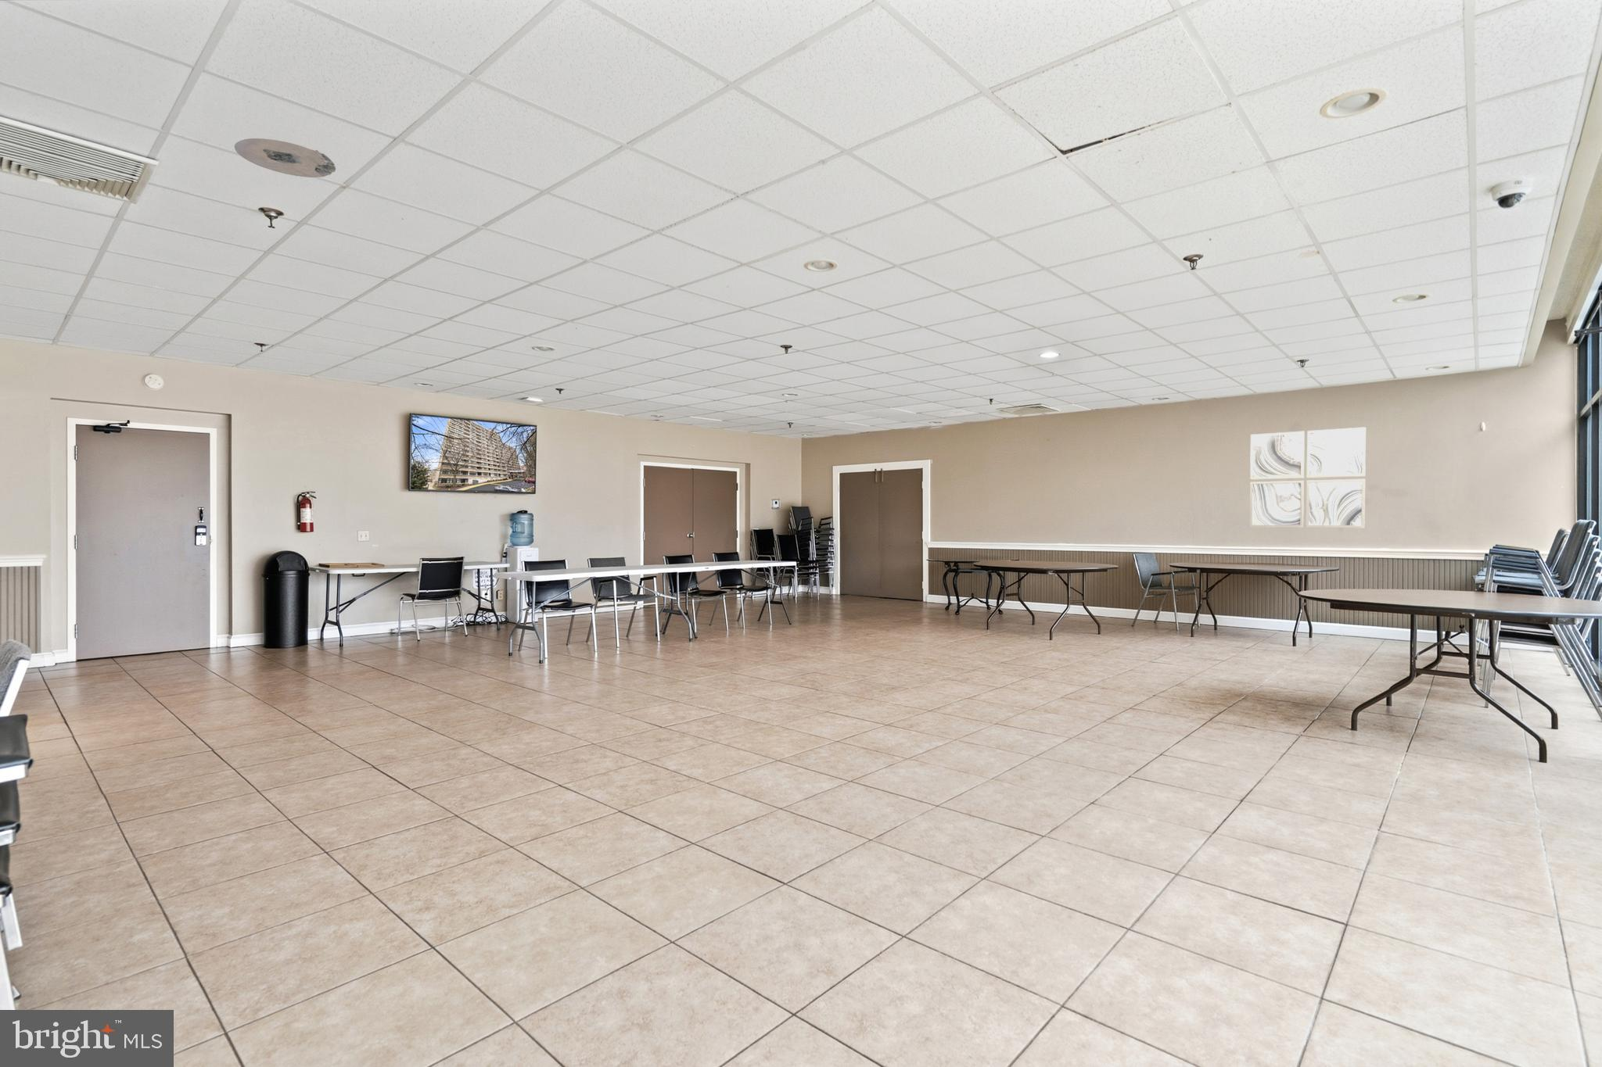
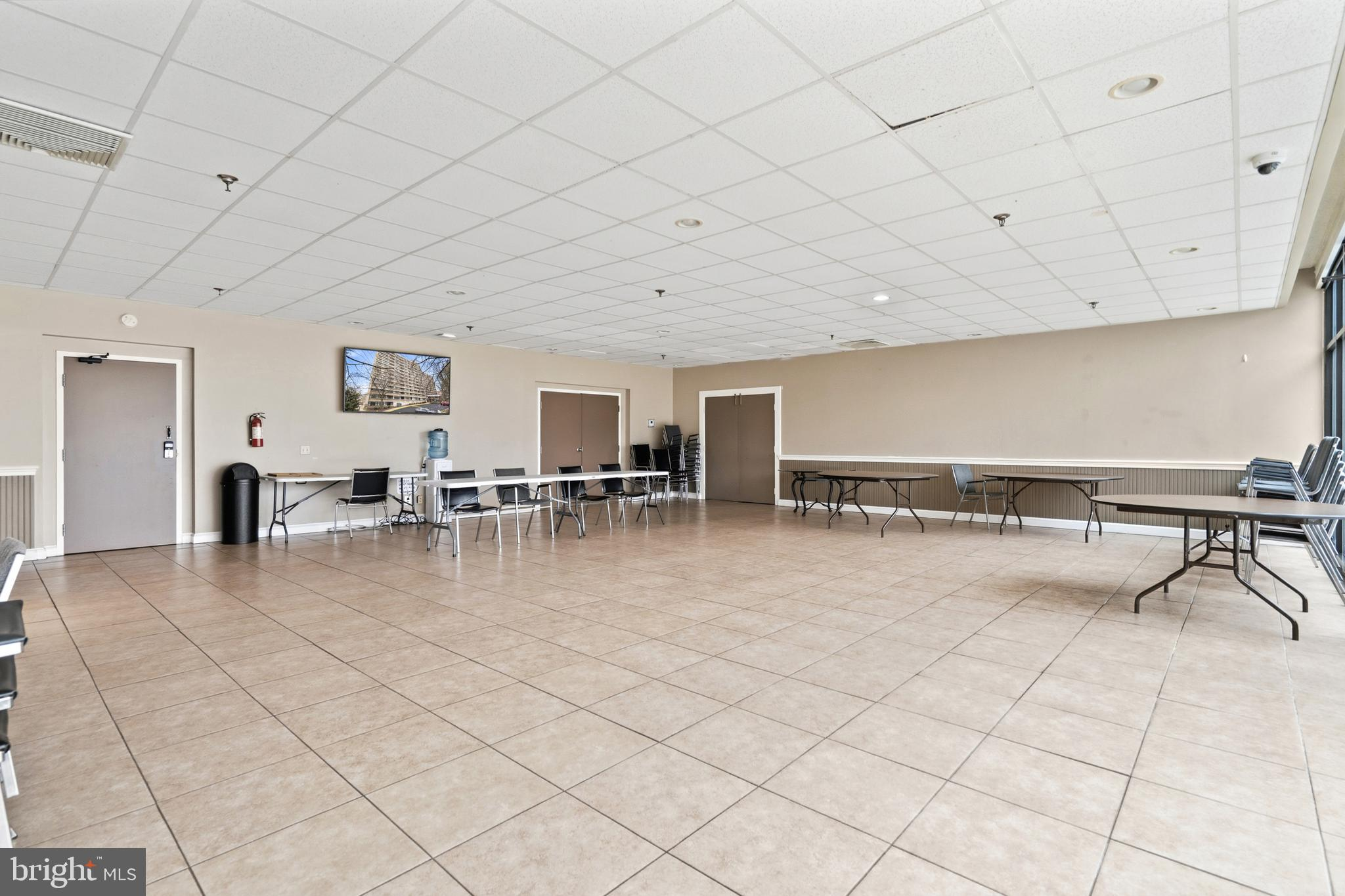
- ceiling light (286, 156)
- wall art (1303, 478)
